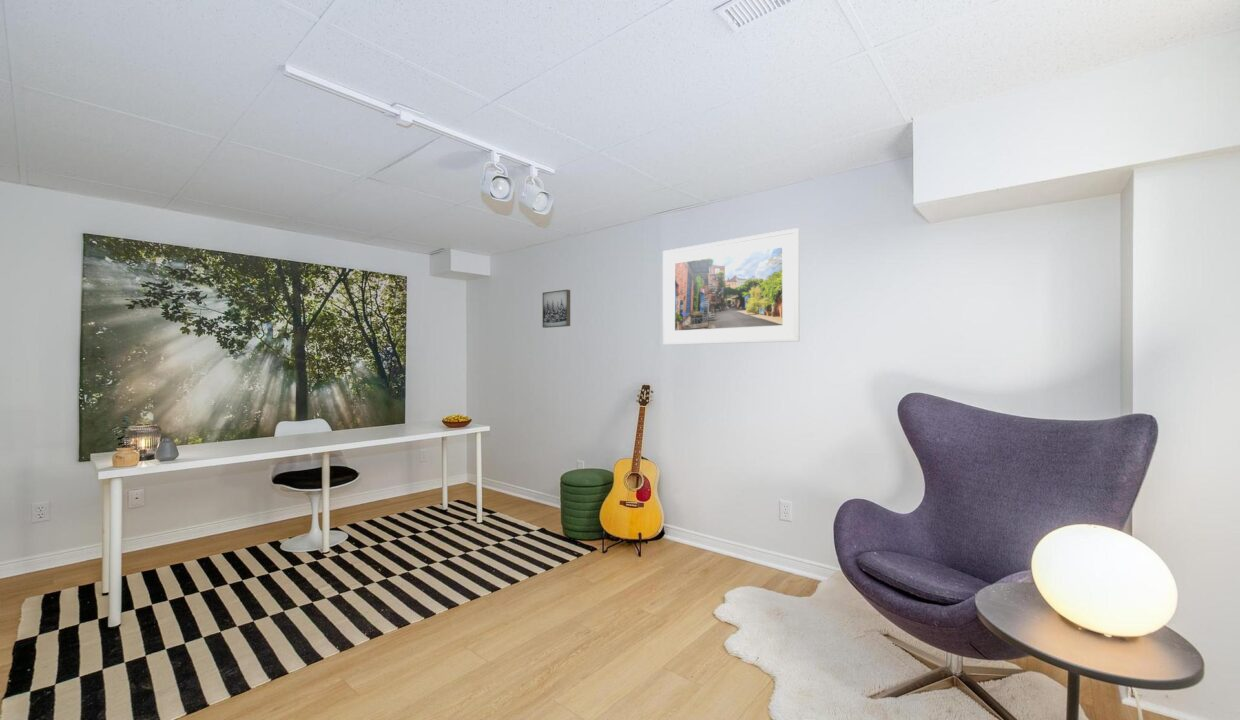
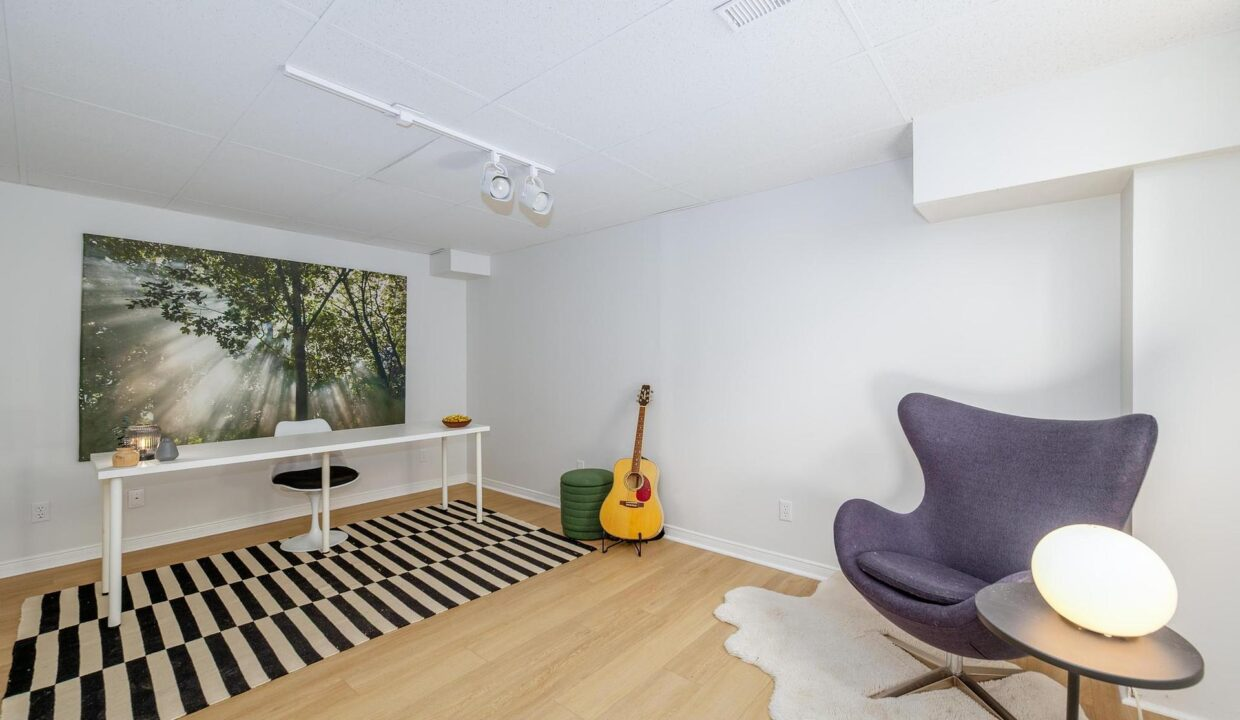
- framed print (725, 292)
- wall art (556, 309)
